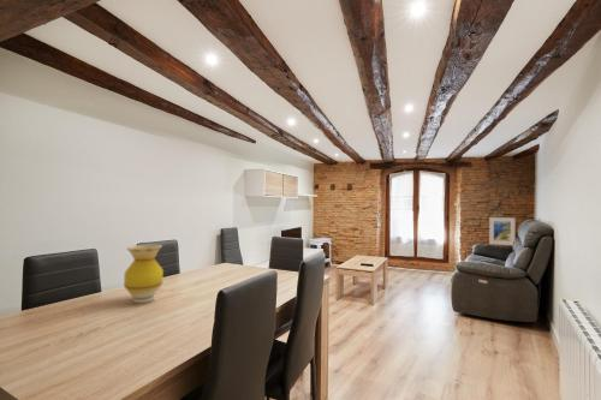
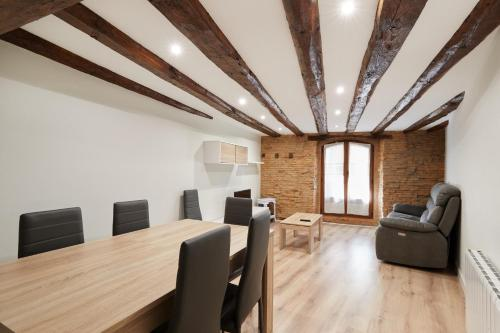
- vase (143, 273)
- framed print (501, 231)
